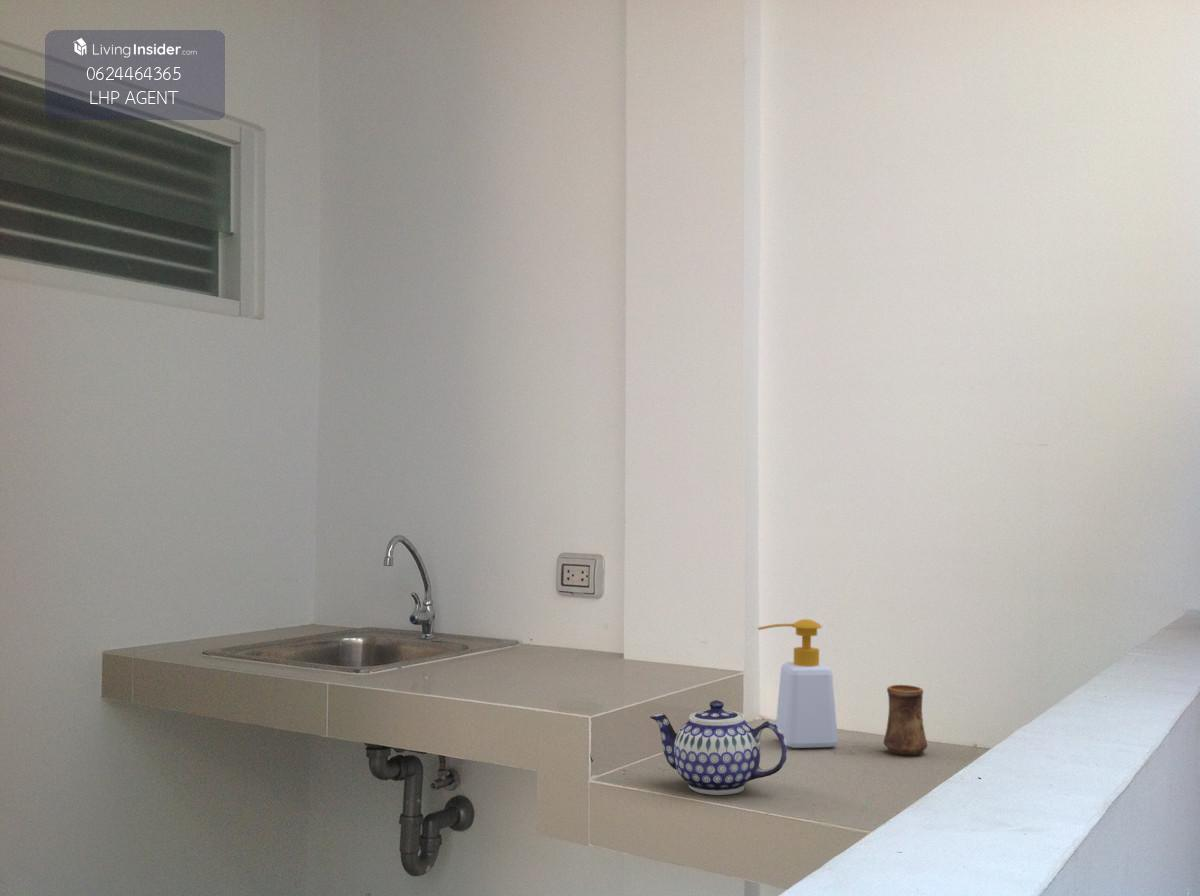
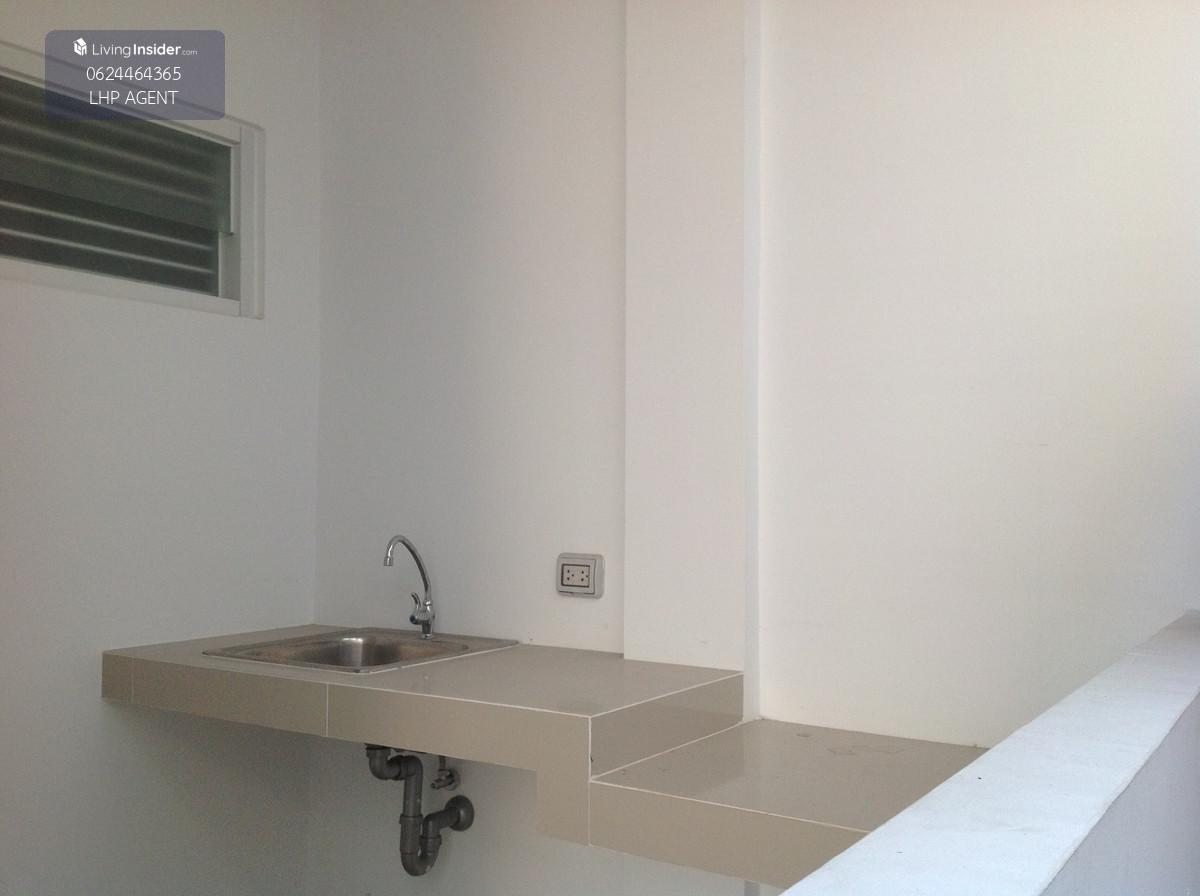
- cup (905, 719)
- soap bottle (794, 681)
- teapot (716, 743)
